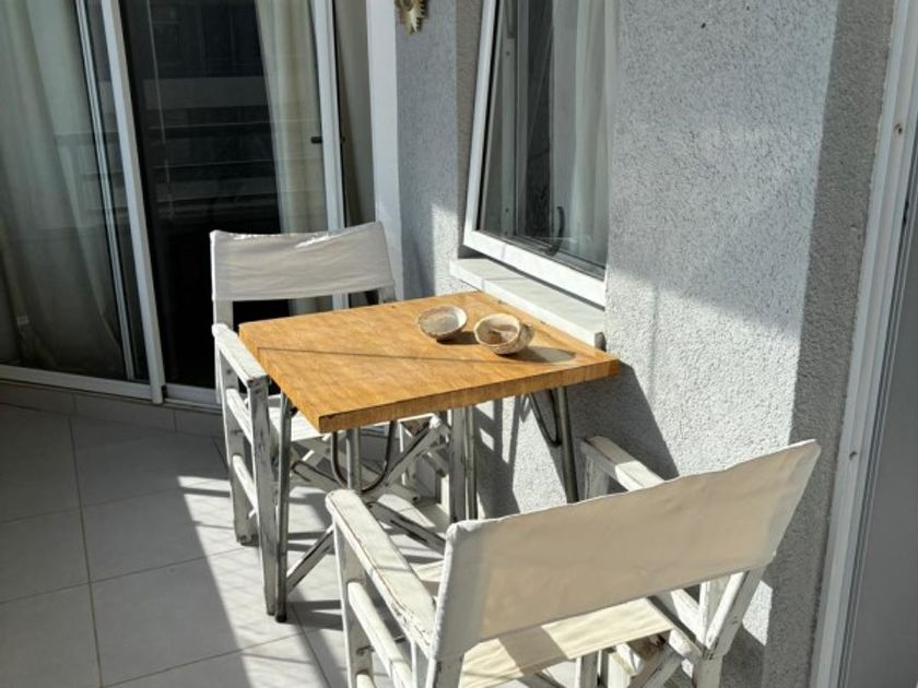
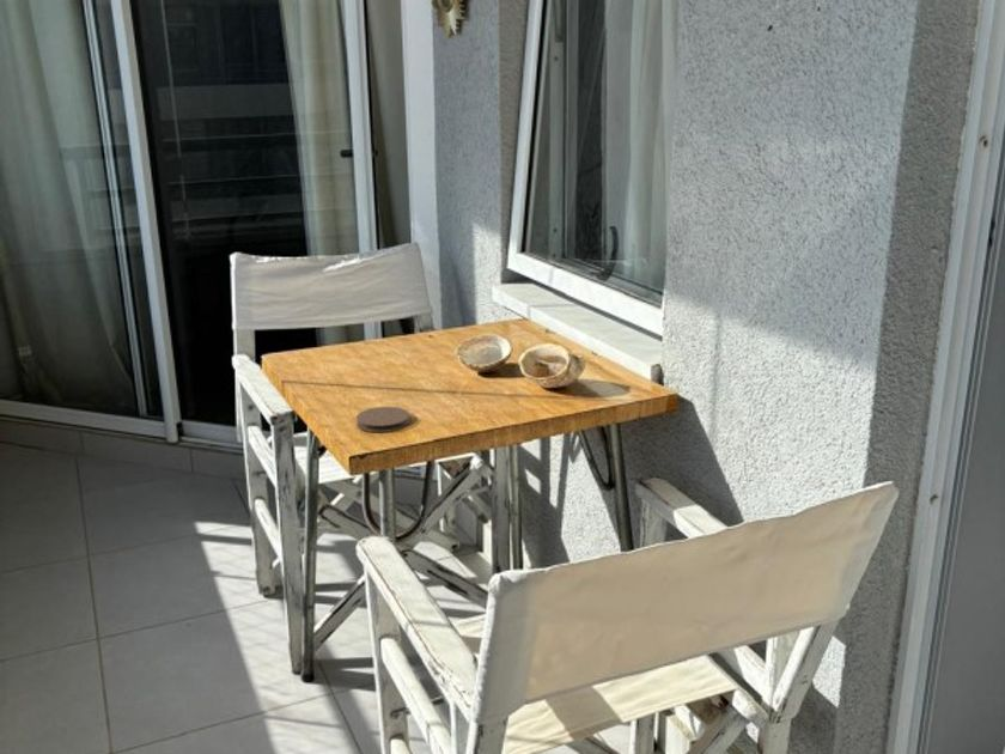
+ coaster (383, 419)
